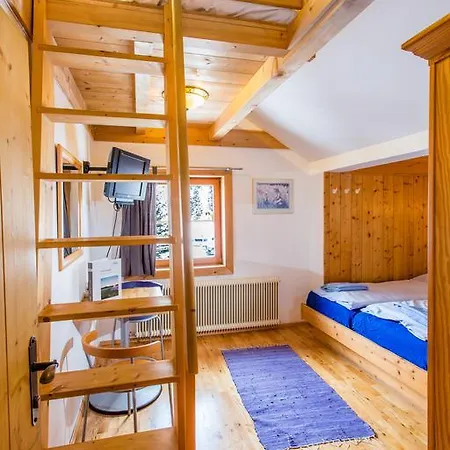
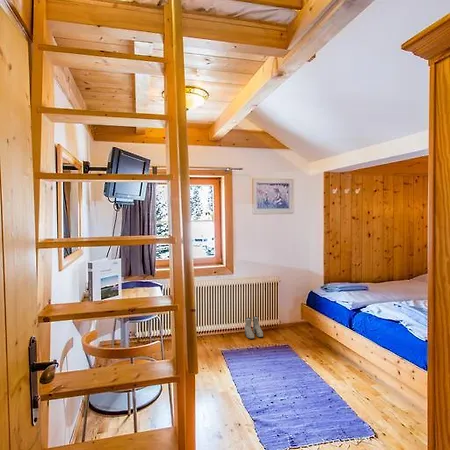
+ boots (253, 326)
